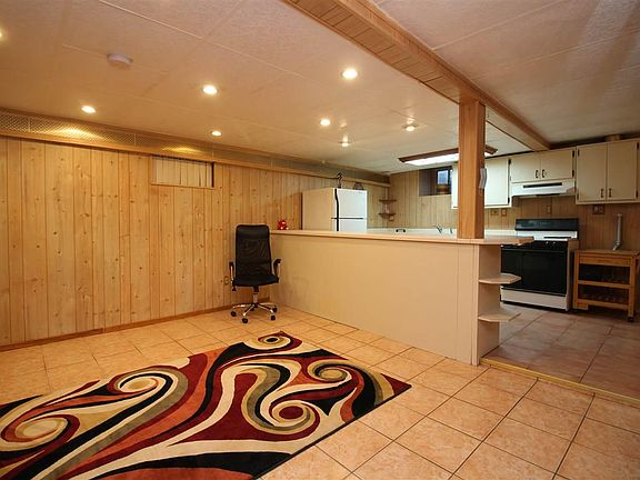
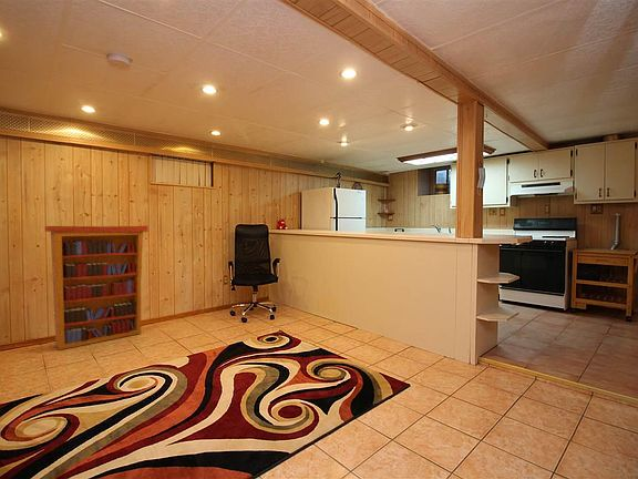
+ bookcase (99, 282)
